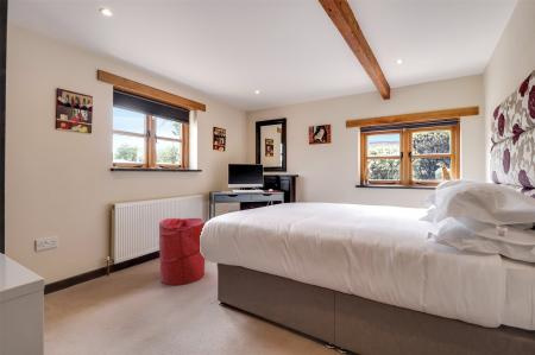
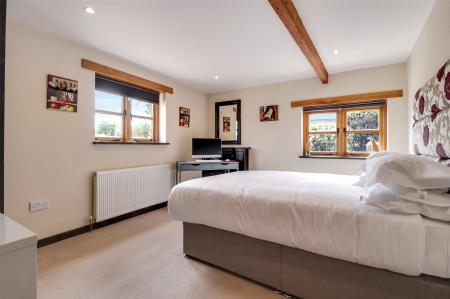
- laundry hamper (182, 248)
